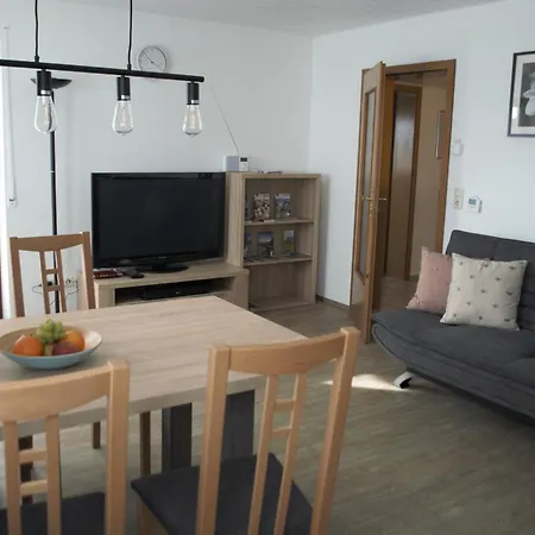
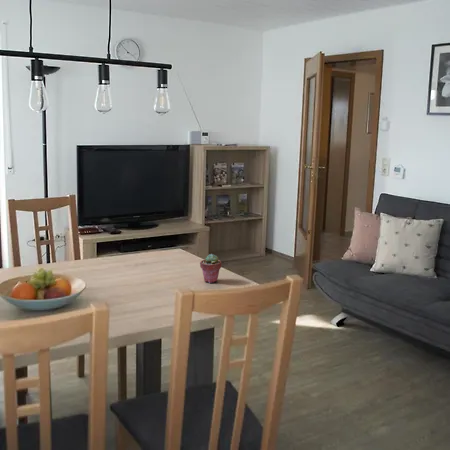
+ potted succulent (210, 267)
